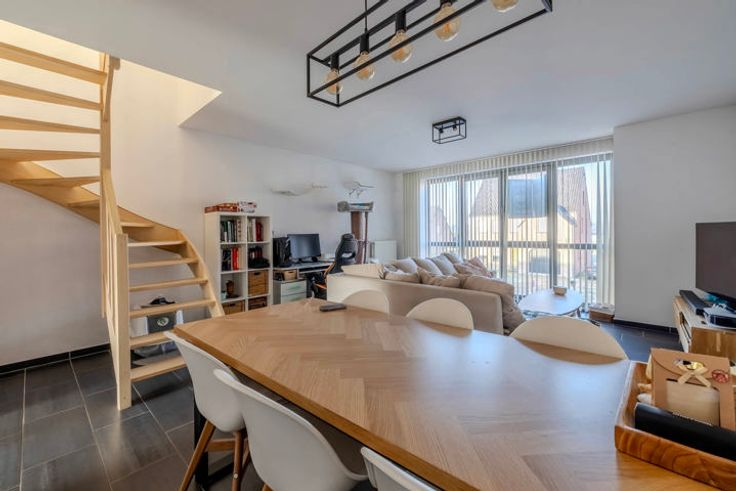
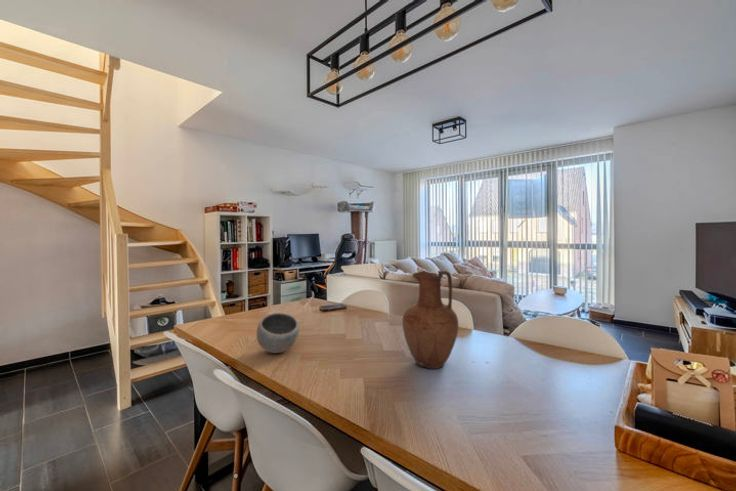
+ vase (429, 317)
+ bowl (278, 333)
